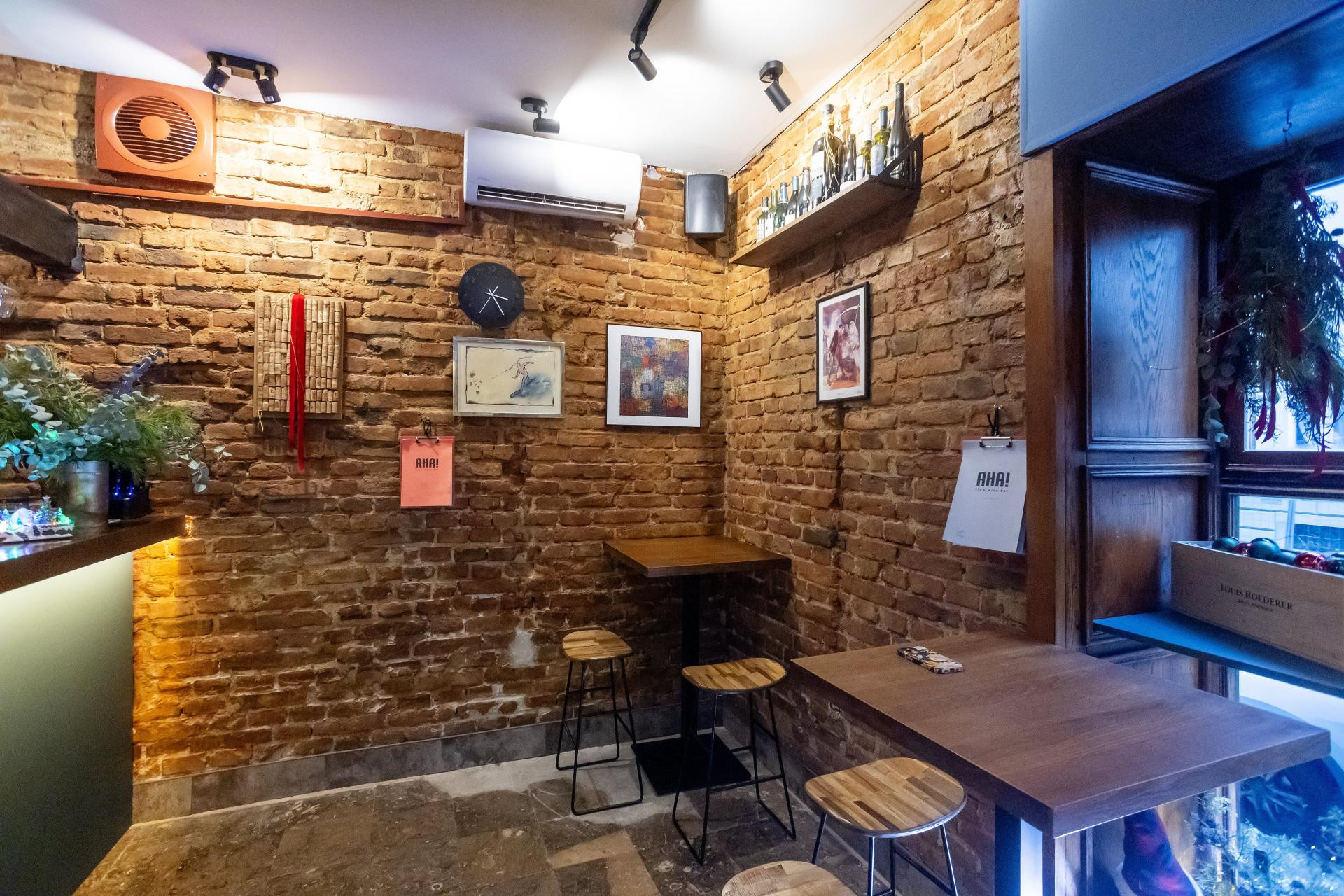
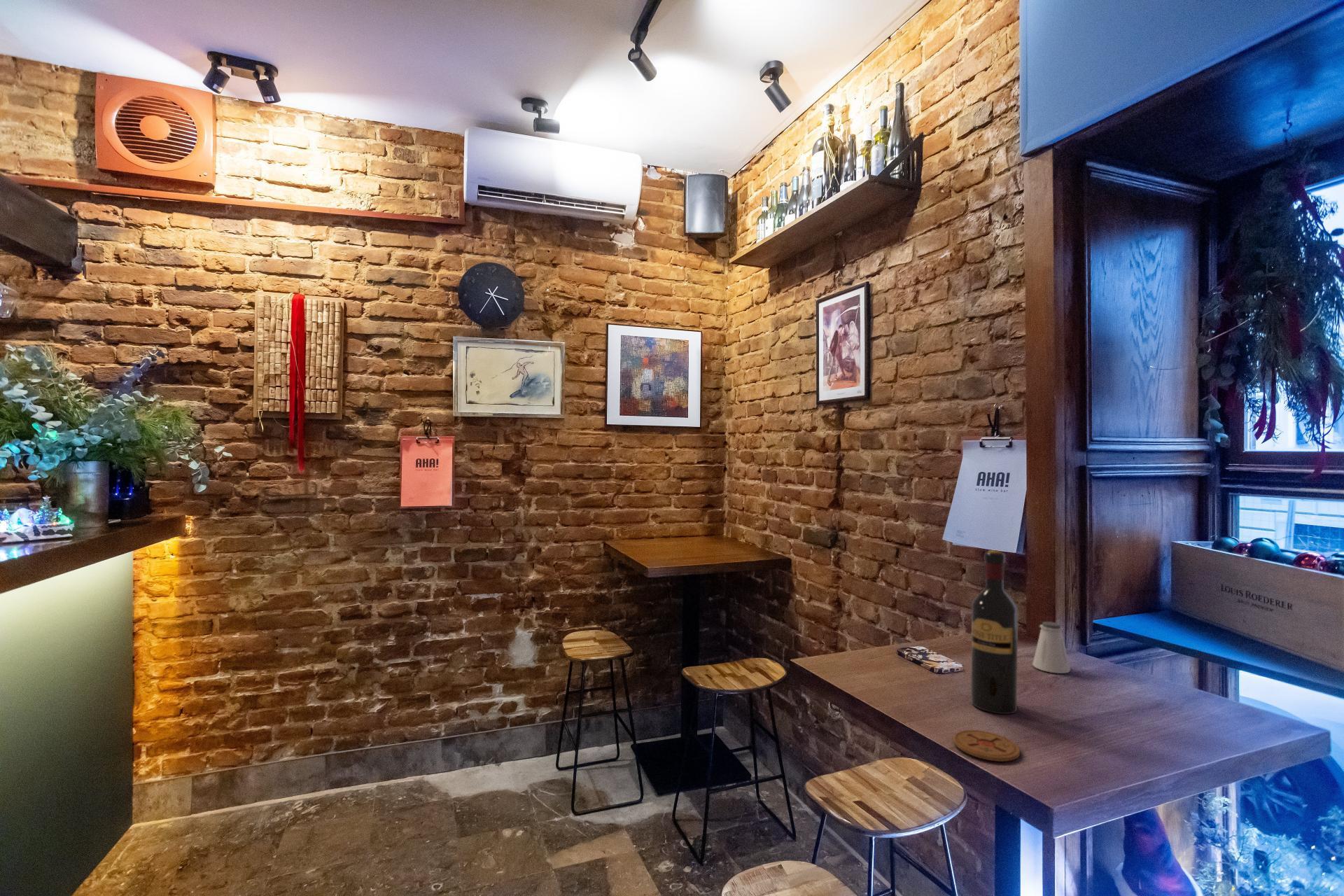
+ wine bottle (994, 628)
+ coaster (986, 745)
+ saltshaker (1051, 645)
